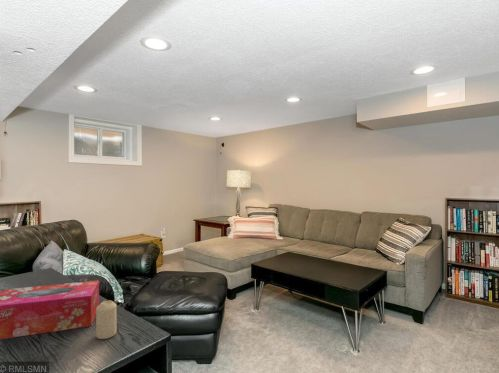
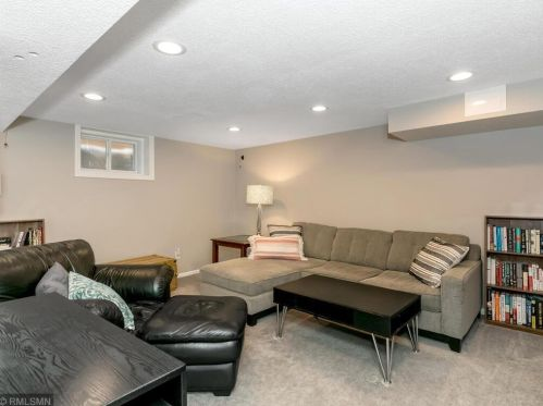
- tissue box (46, 307)
- candle (106, 318)
